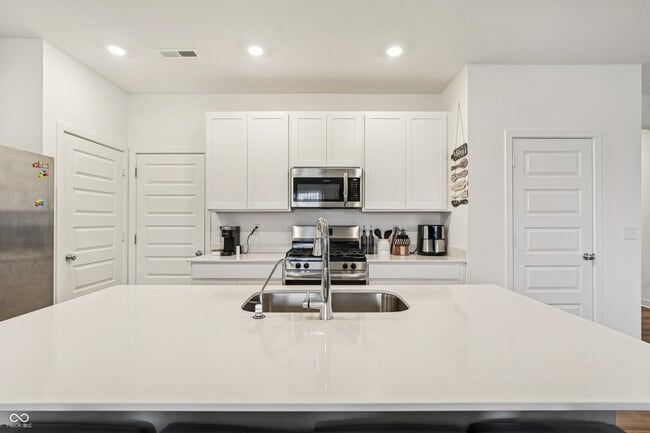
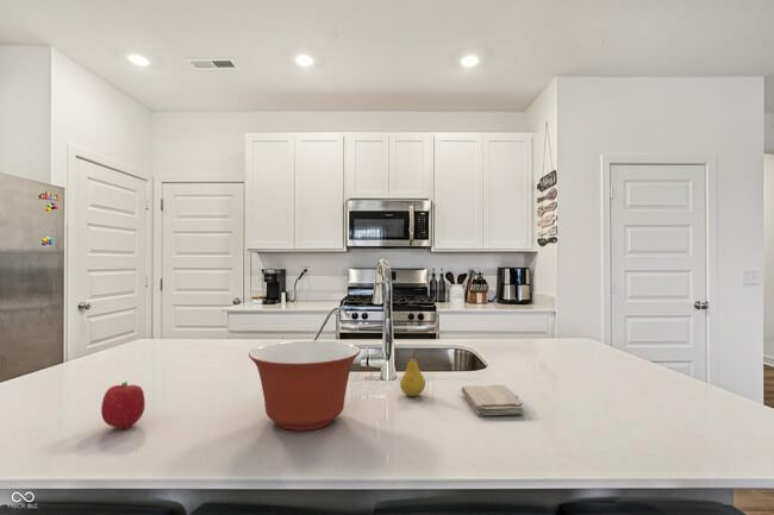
+ washcloth (491, 397)
+ fruit (412, 372)
+ mixing bowl (305, 384)
+ fruit (123, 403)
